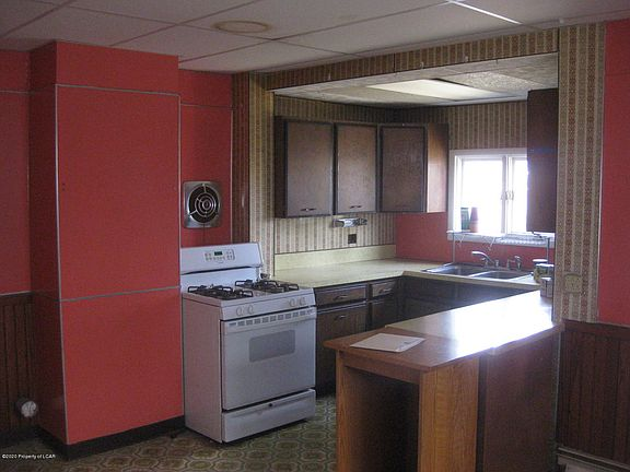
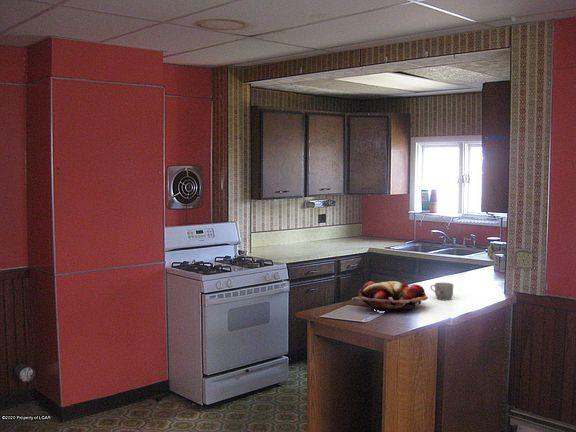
+ fruit basket (392, 294)
+ mug (441, 291)
